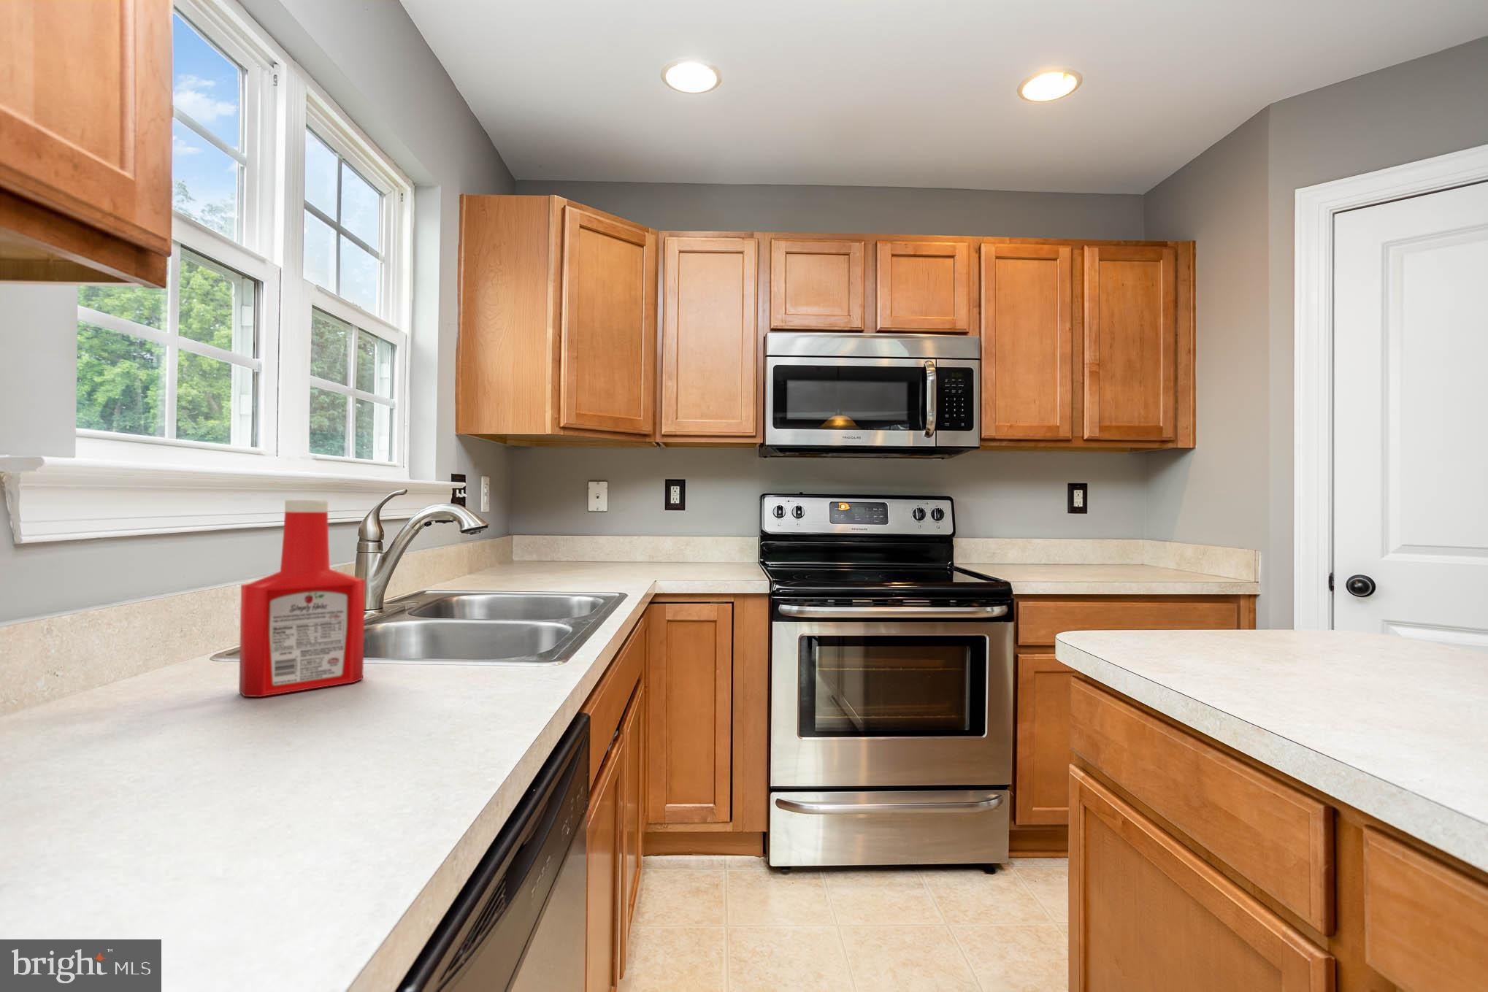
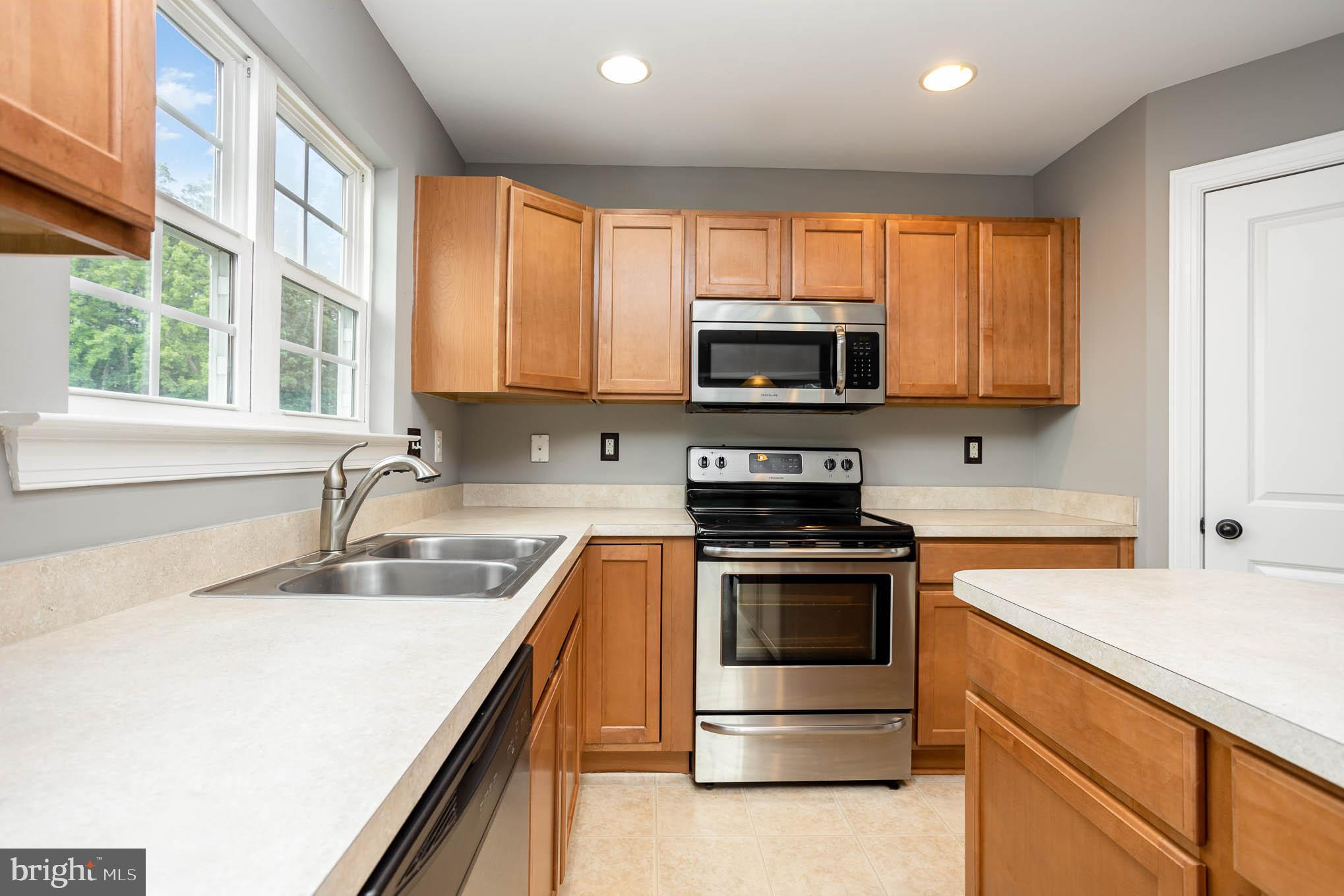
- soap bottle (304, 592)
